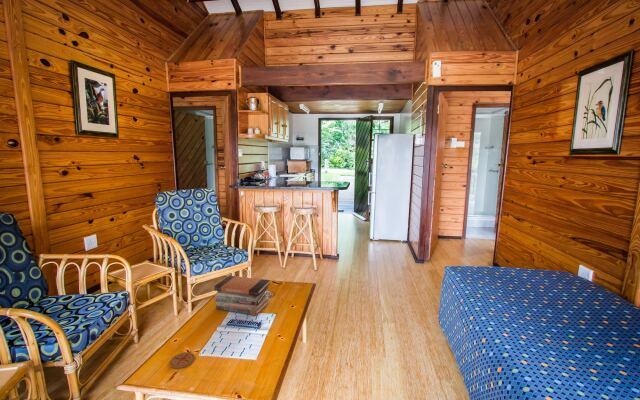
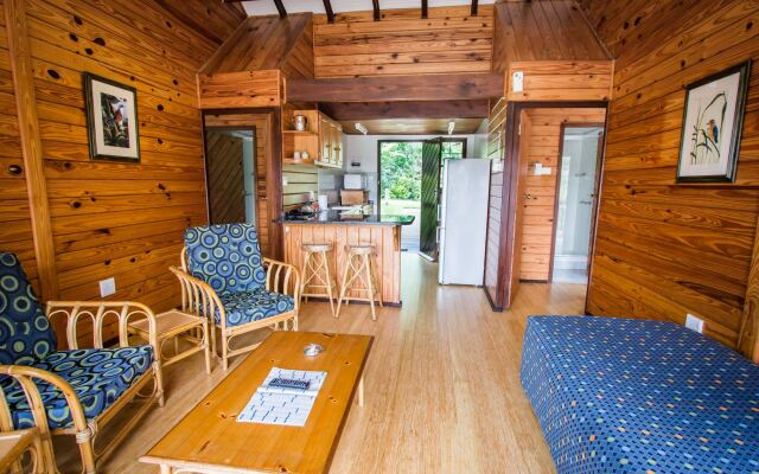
- coaster (182, 360)
- book stack (242, 294)
